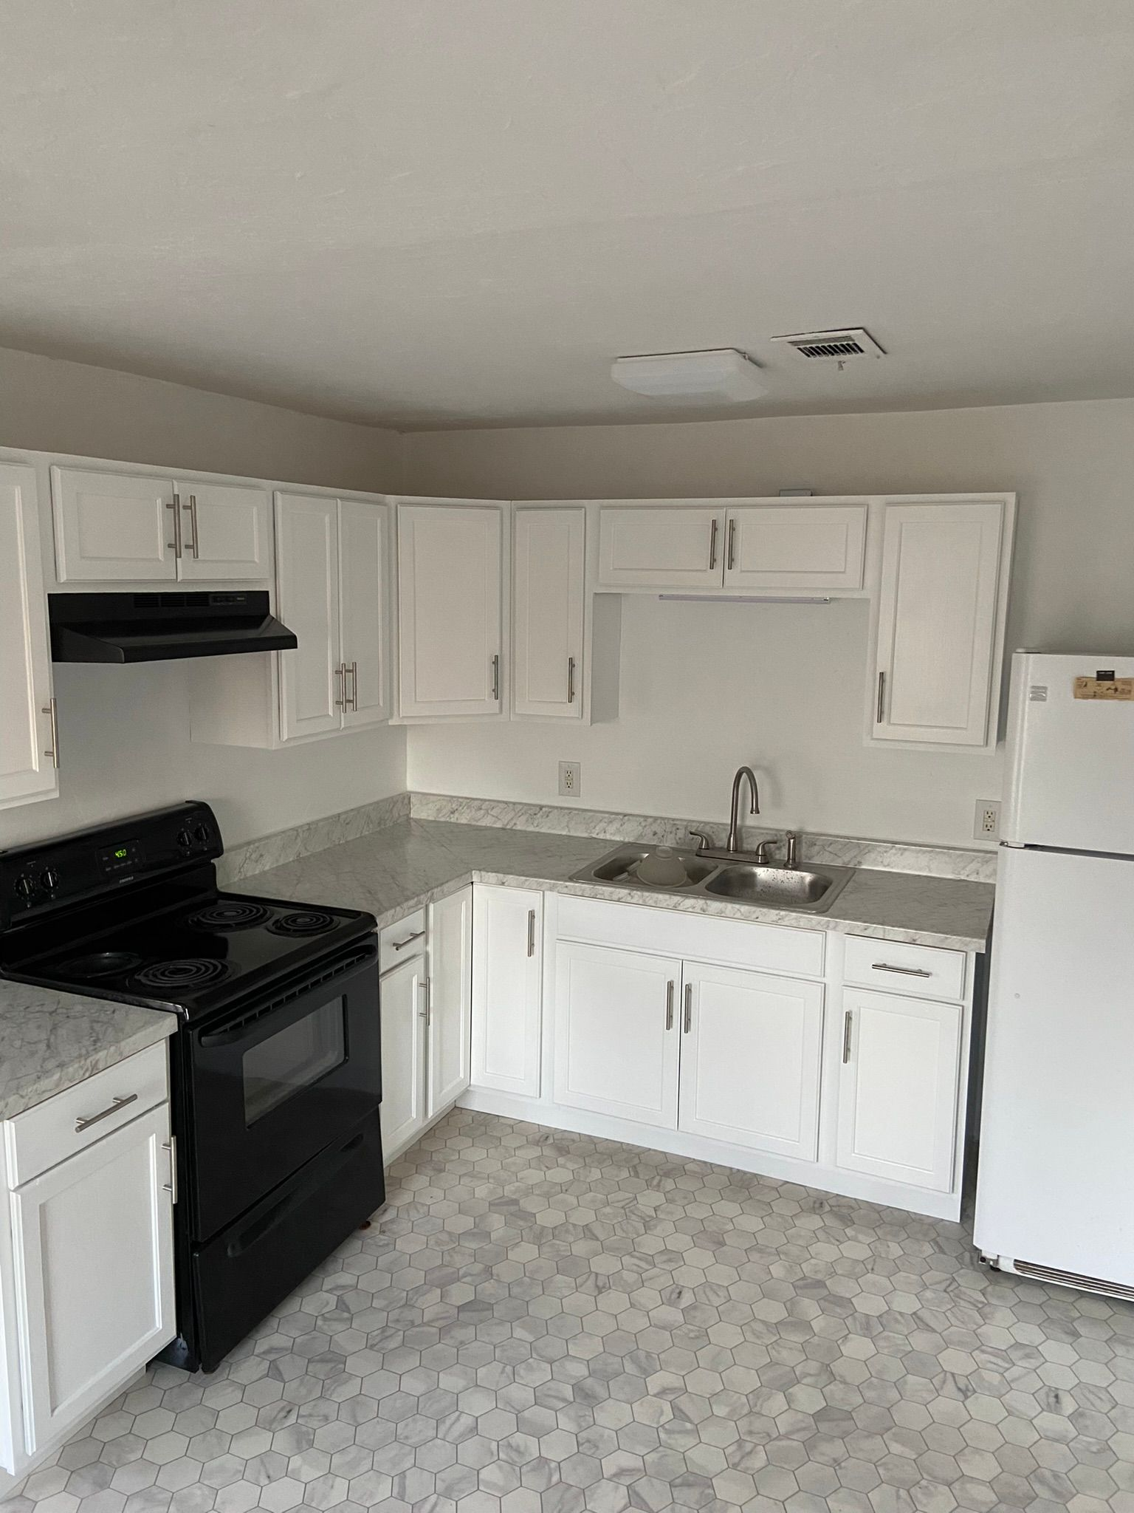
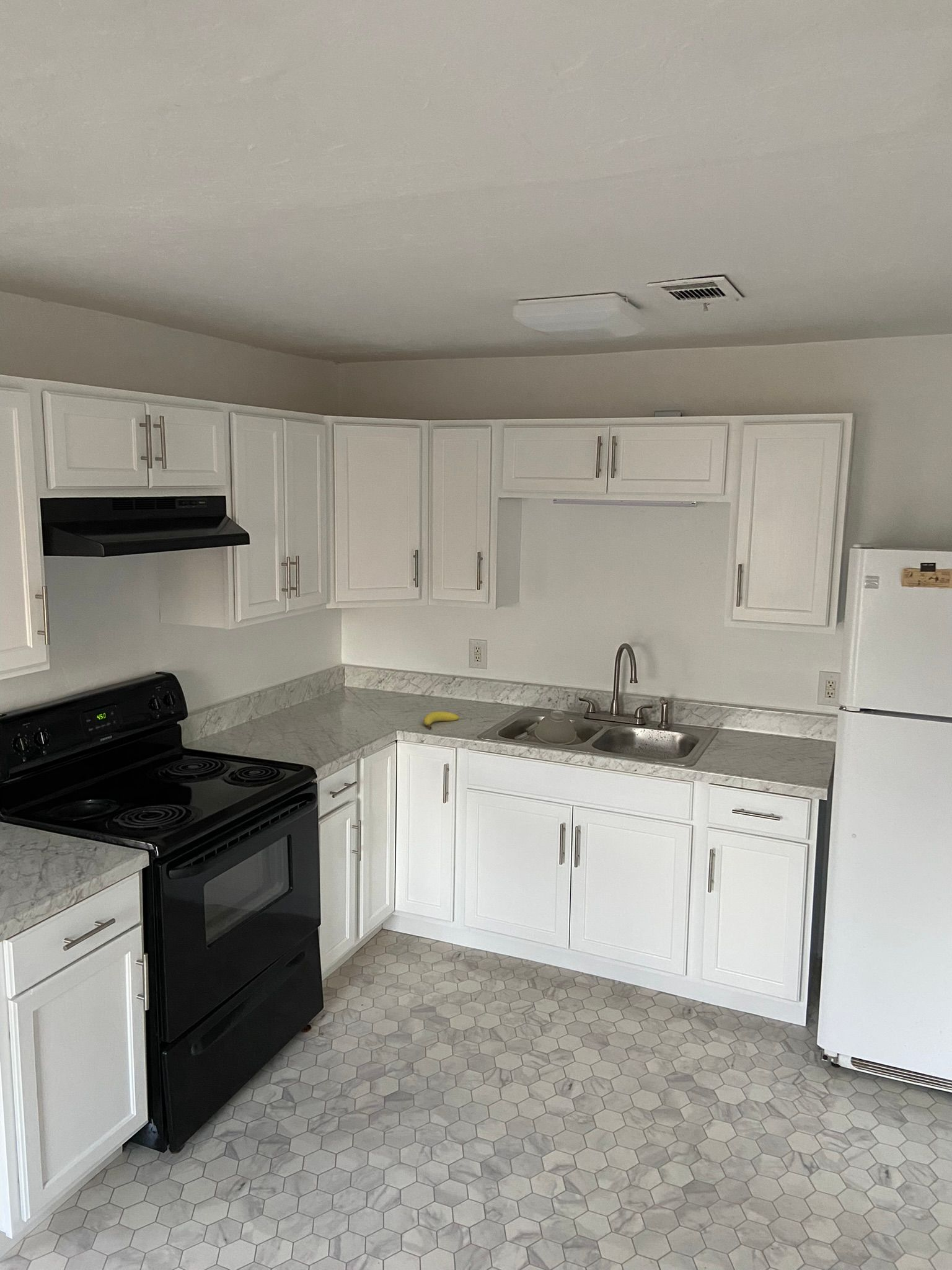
+ fruit (439, 717)
